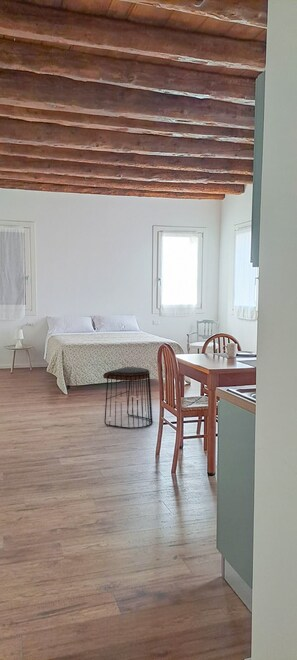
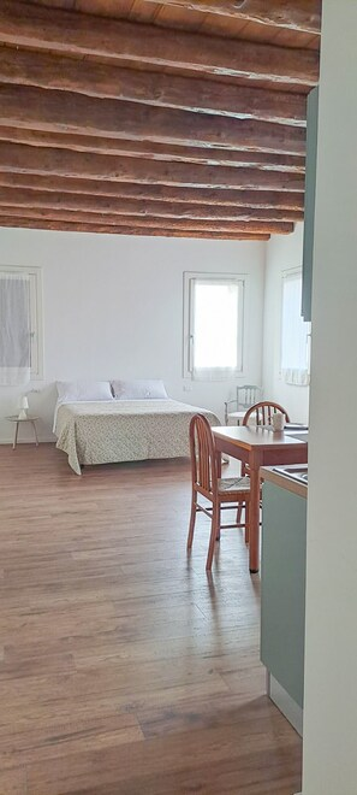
- stool (128, 396)
